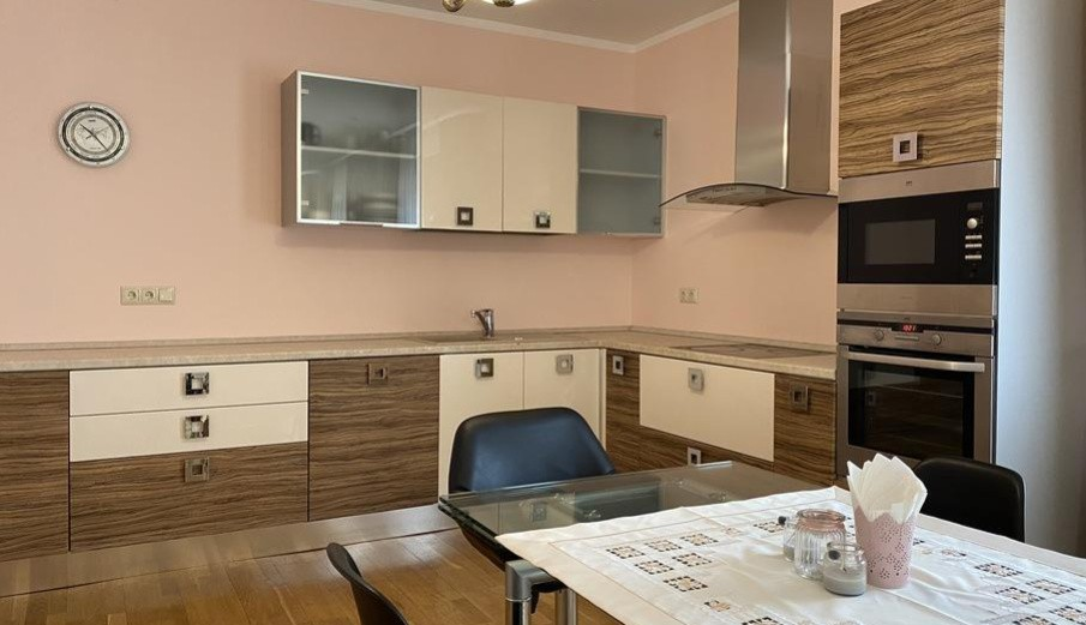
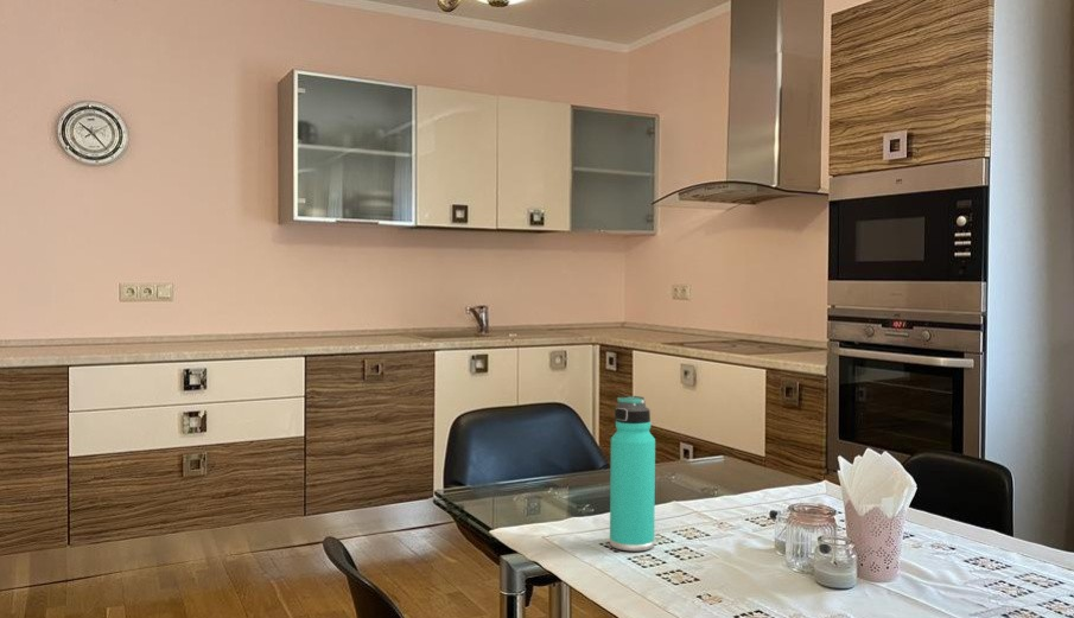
+ thermos bottle (633, 470)
